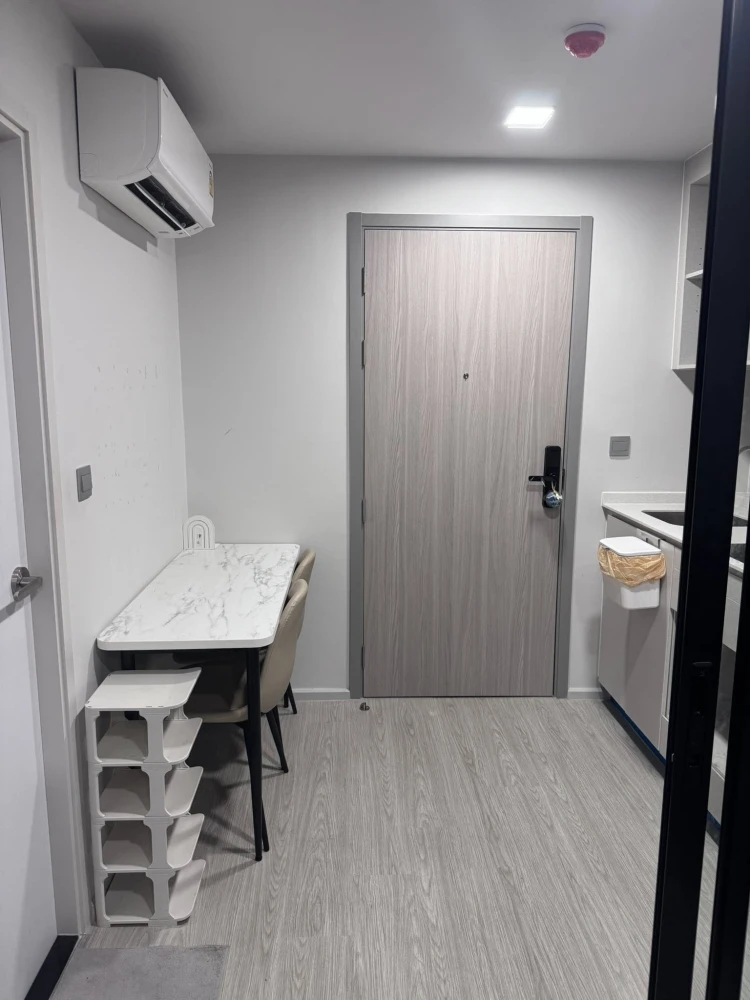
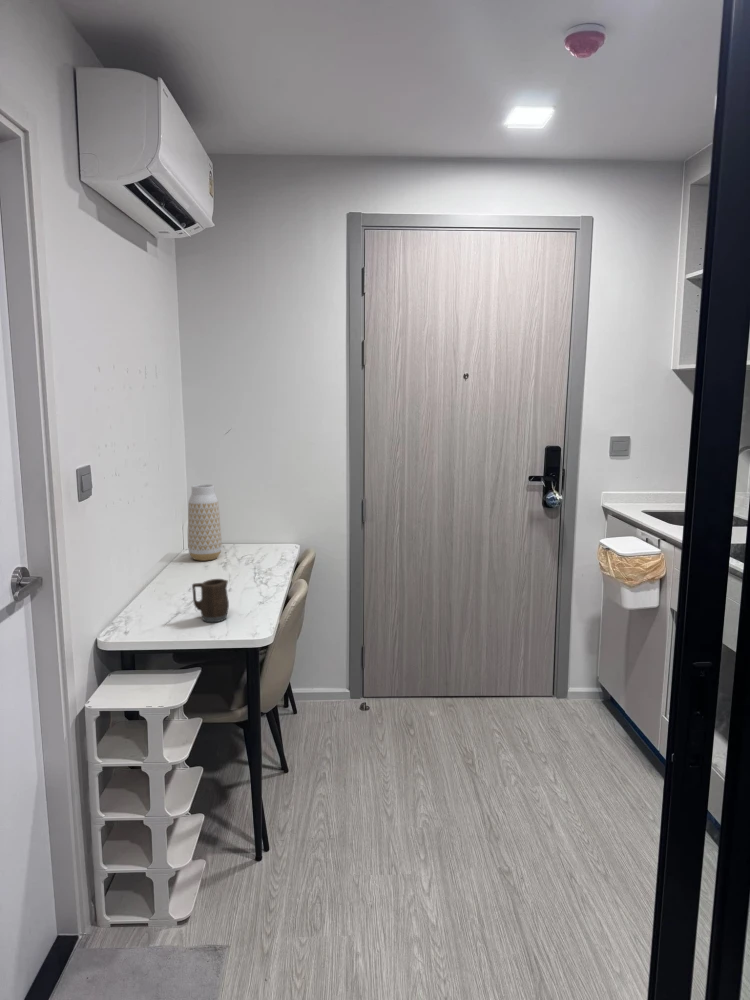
+ vase (204, 522)
+ mug (210, 599)
